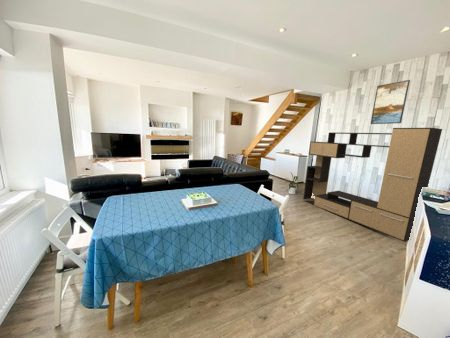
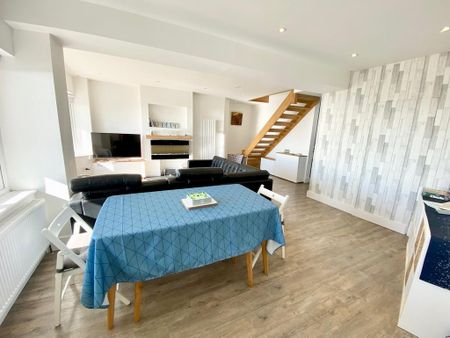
- house plant (292, 183)
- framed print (388, 103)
- media console (352, 156)
